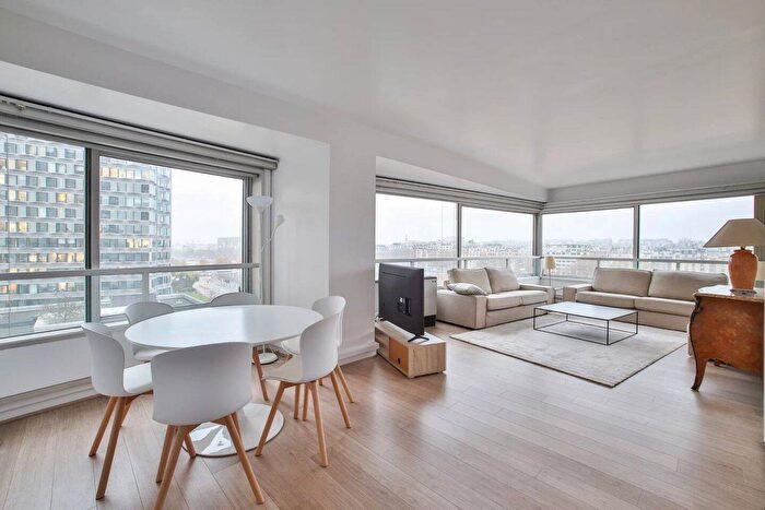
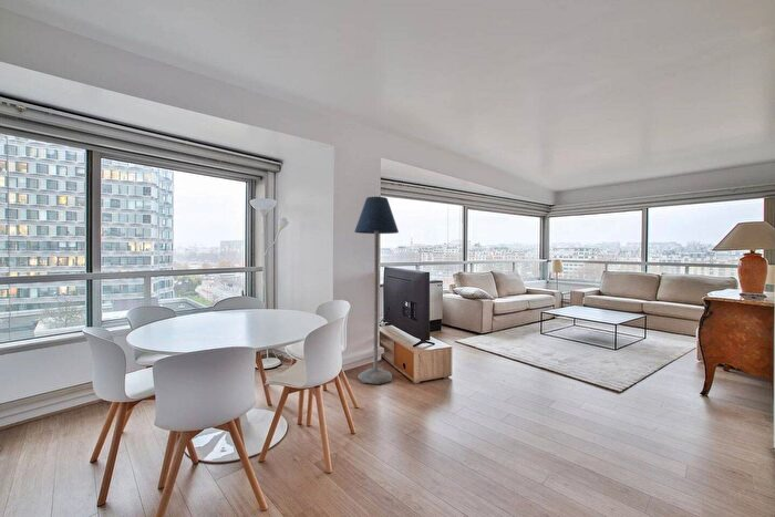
+ floor lamp (376, 288)
